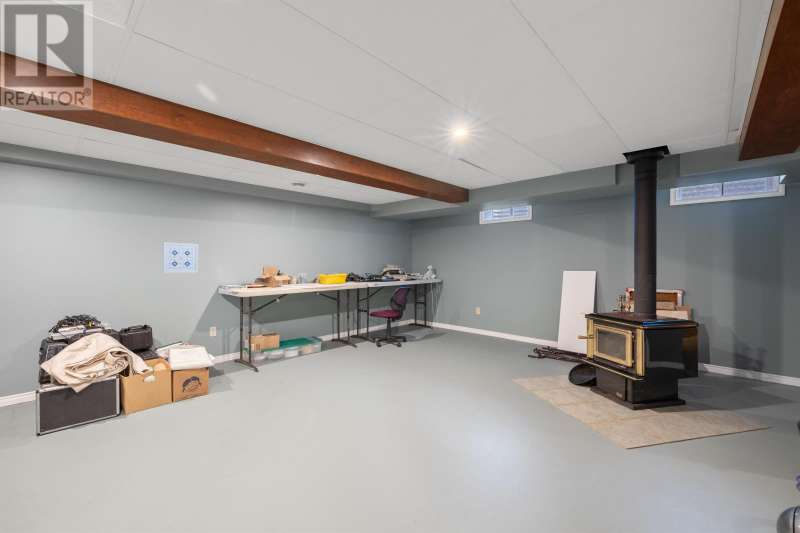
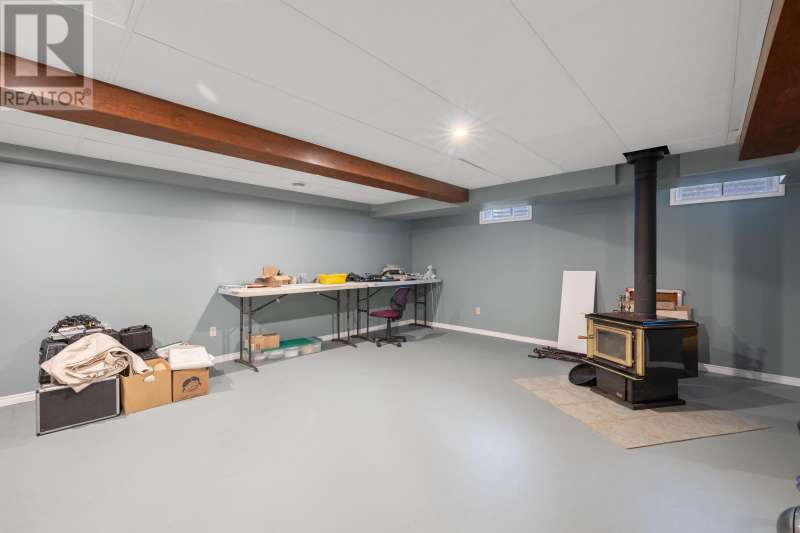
- wall art (181, 258)
